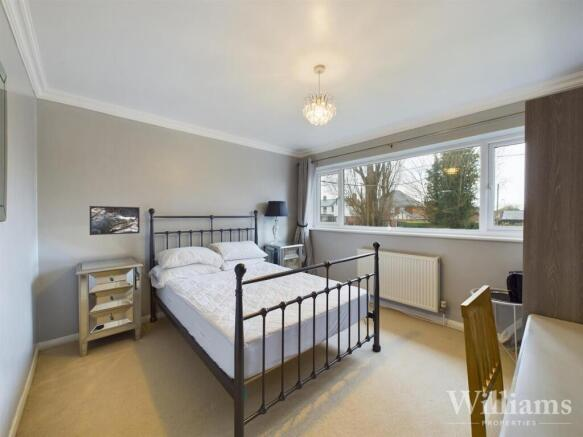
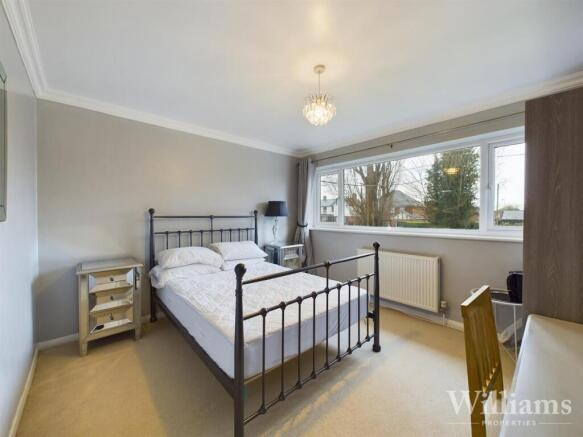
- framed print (115, 220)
